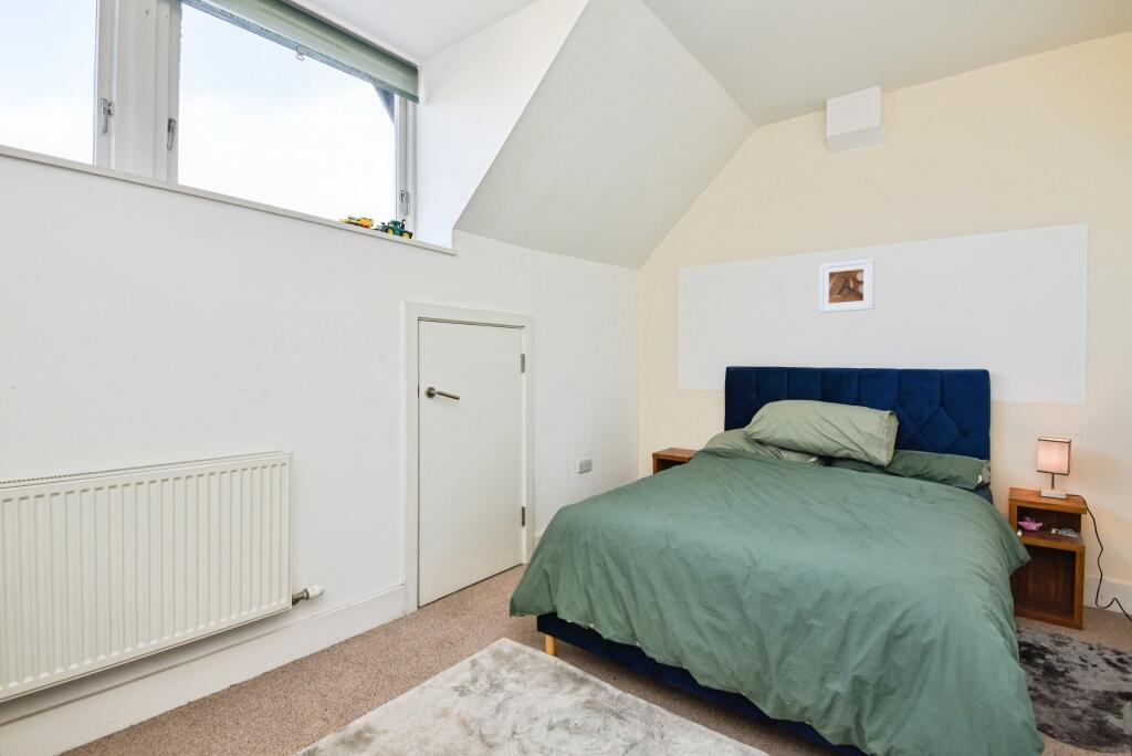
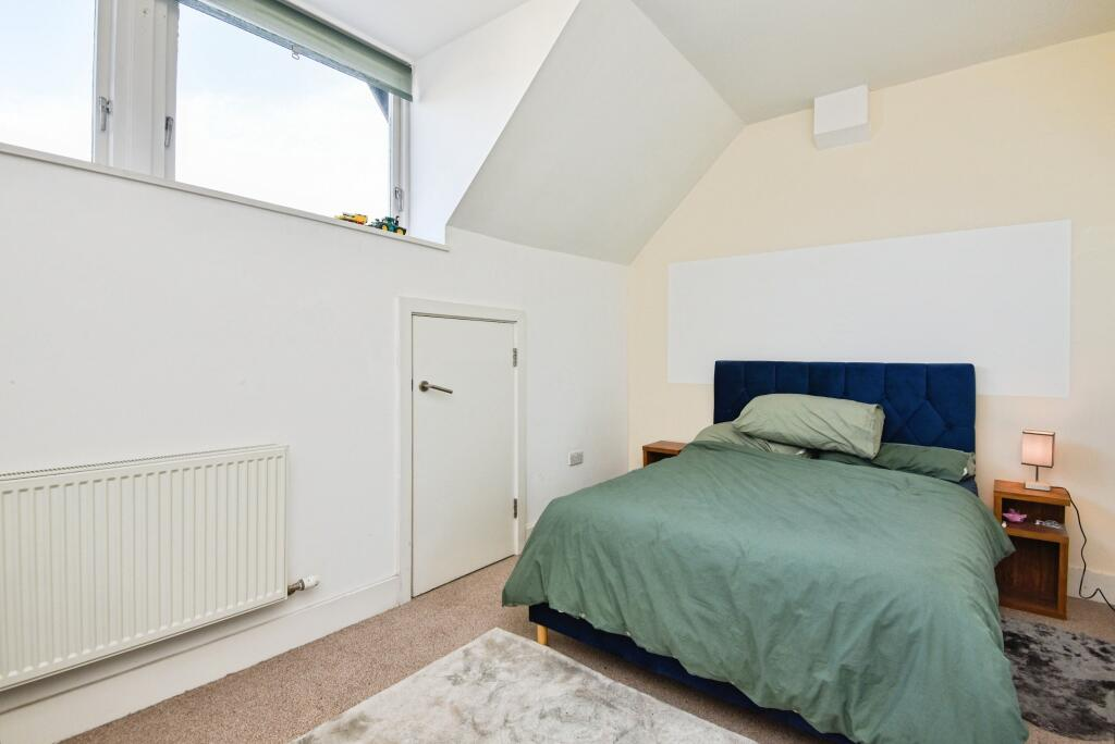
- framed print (846, 286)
